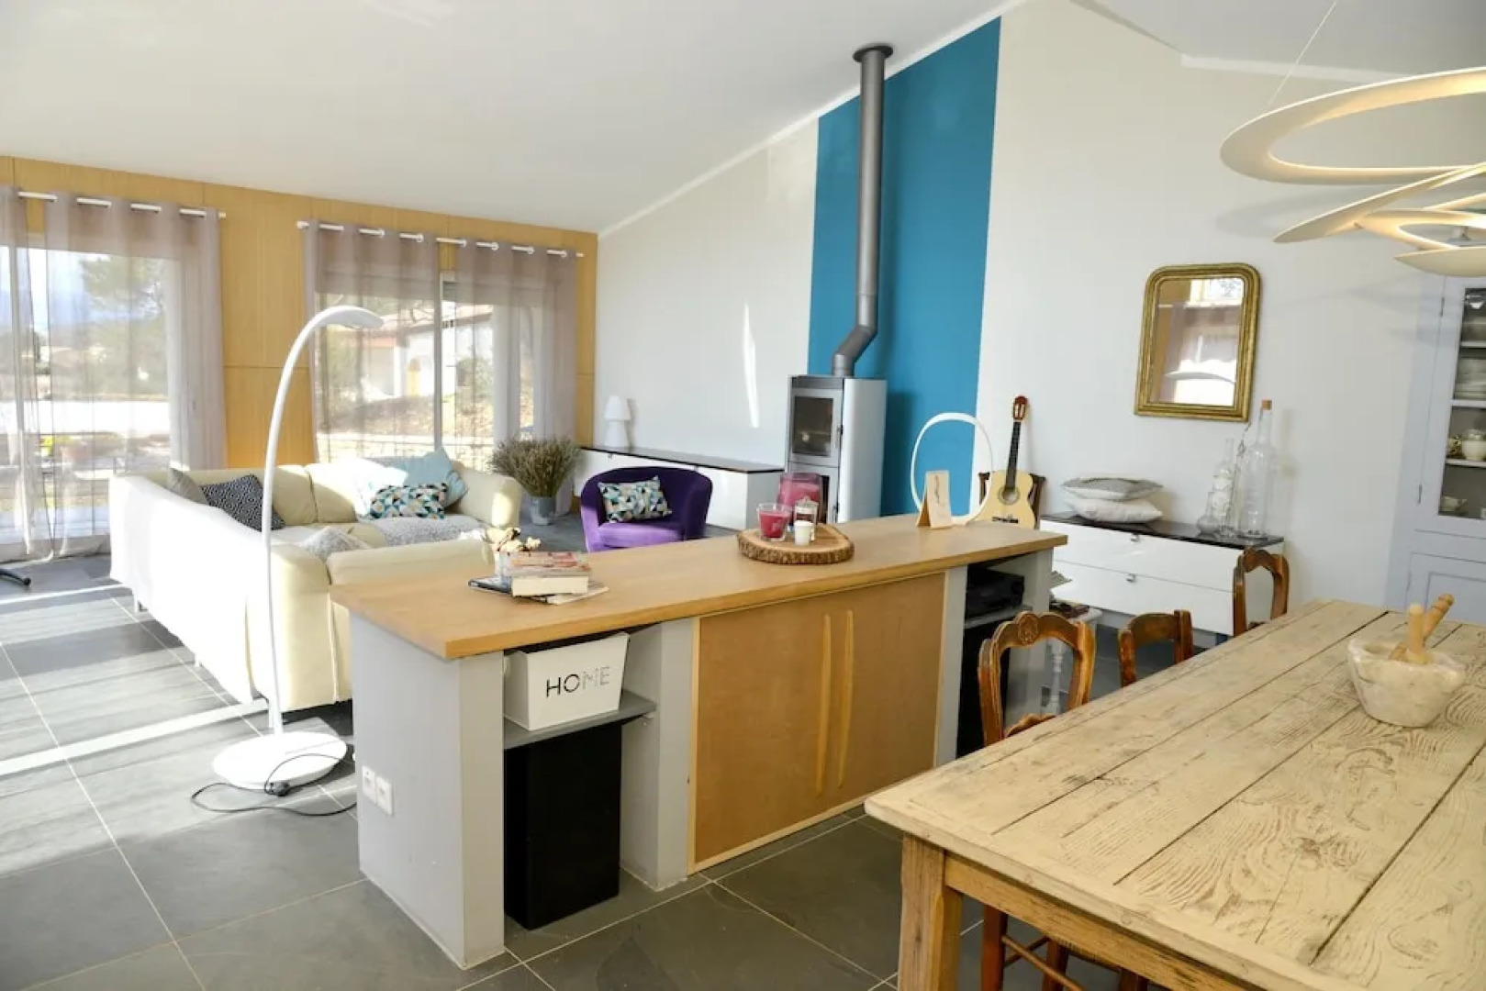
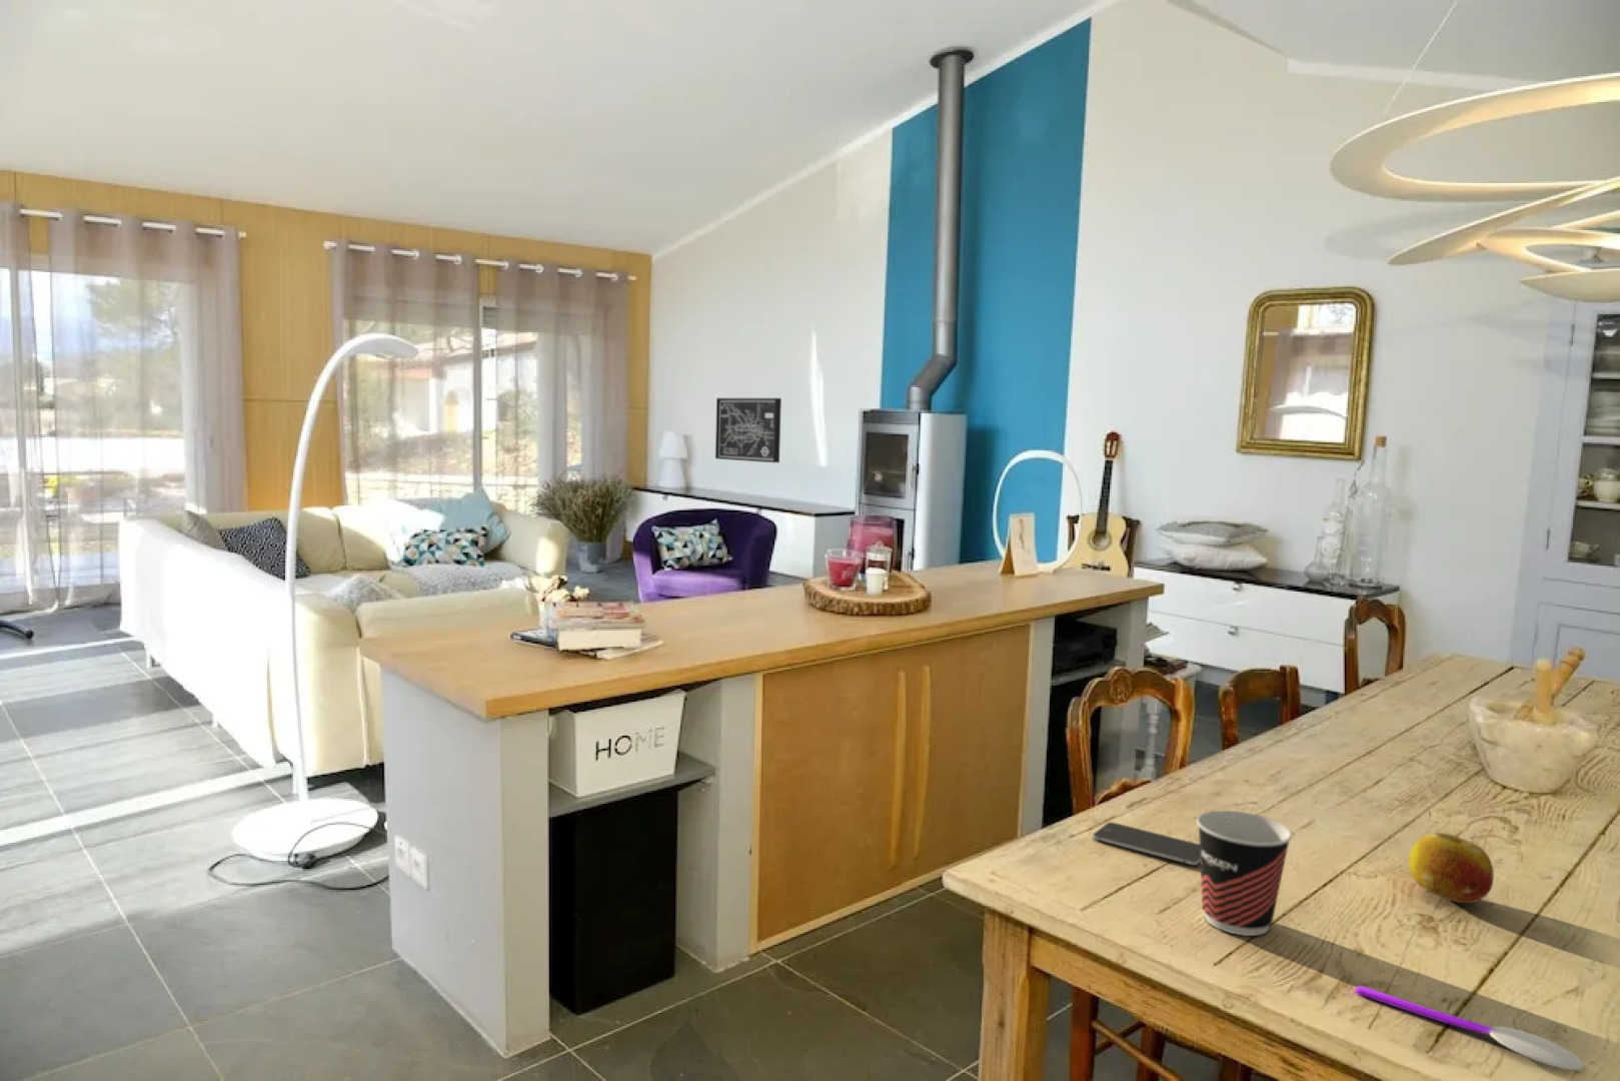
+ cup (1240, 873)
+ smartphone (1150, 842)
+ spoon (1464, 1022)
+ wall art (747, 430)
+ fruit (1450, 867)
